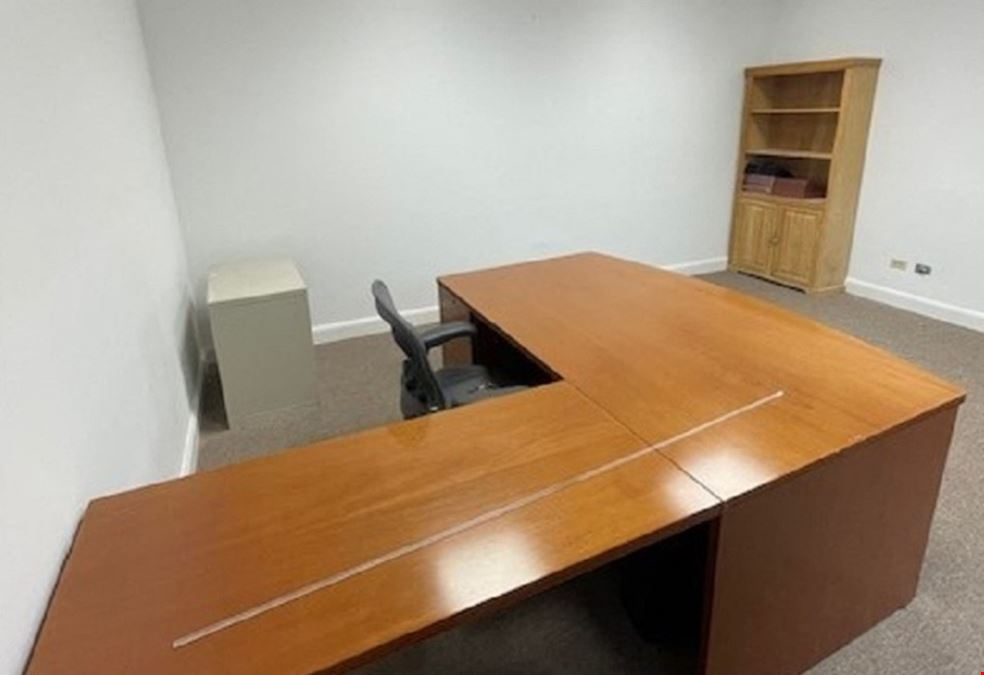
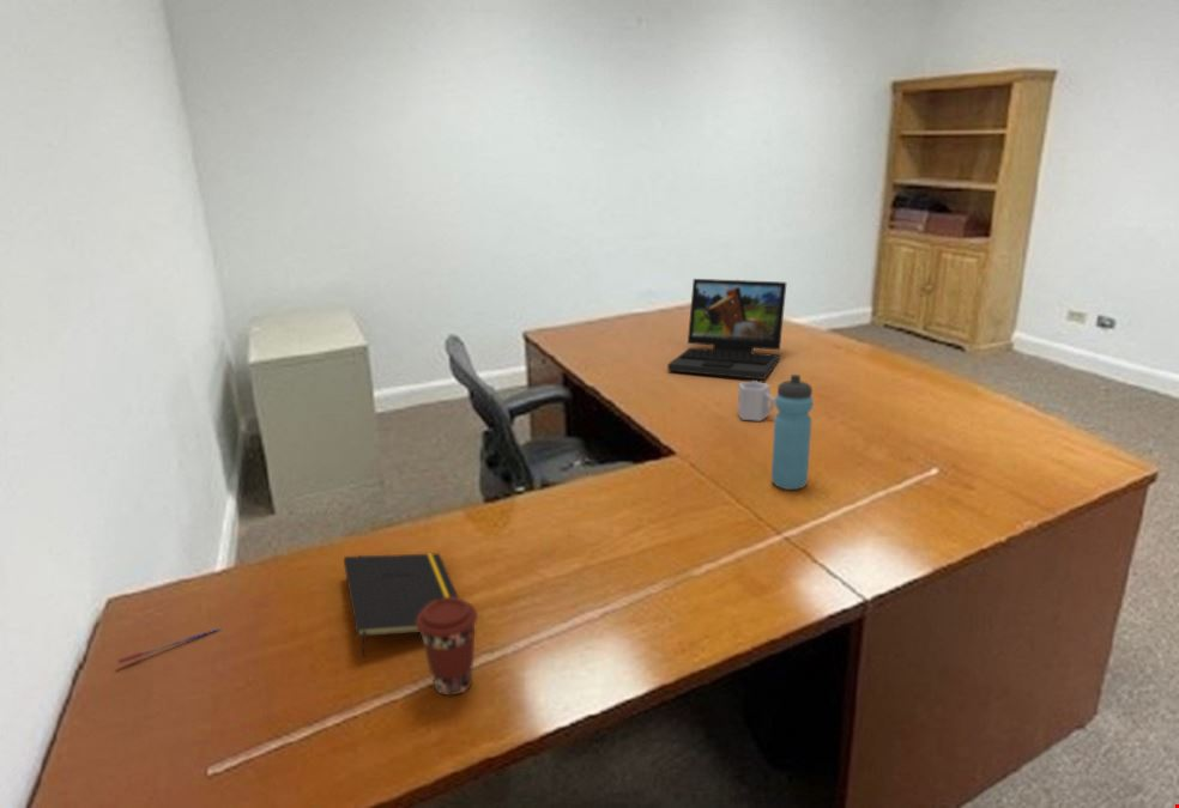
+ pen (170, 644)
+ water bottle (792, 430)
+ notepad (403, 590)
+ laptop (727, 324)
+ cup (756, 401)
+ coffee cup (449, 646)
